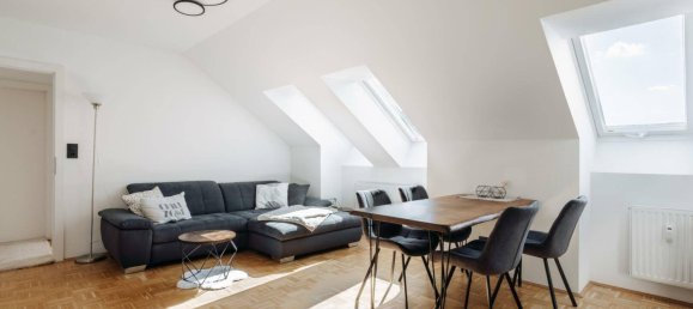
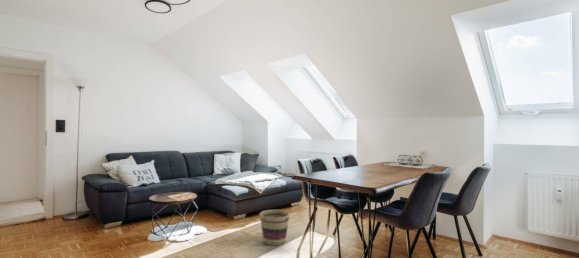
+ basket (274, 227)
